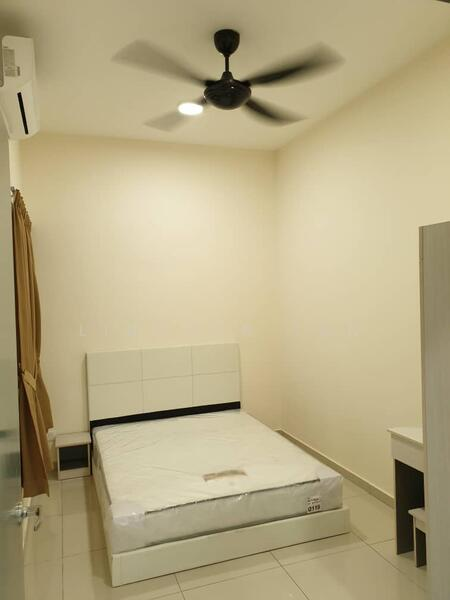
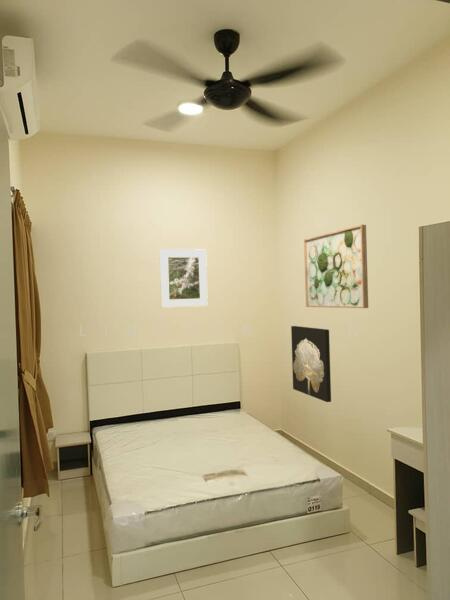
+ wall art (331, 270)
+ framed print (184, 278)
+ wall art (310, 361)
